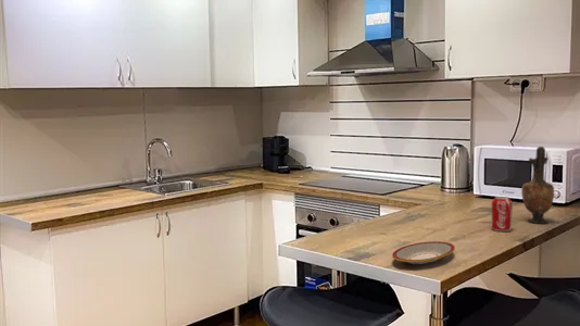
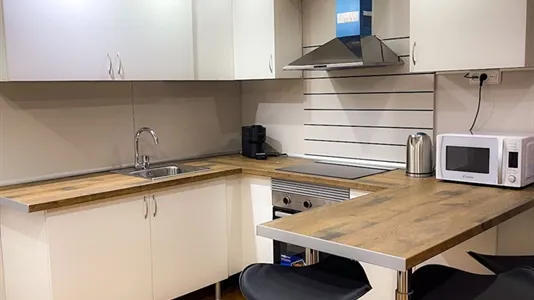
- beverage can (501, 213)
- vase (538, 184)
- plate (424, 254)
